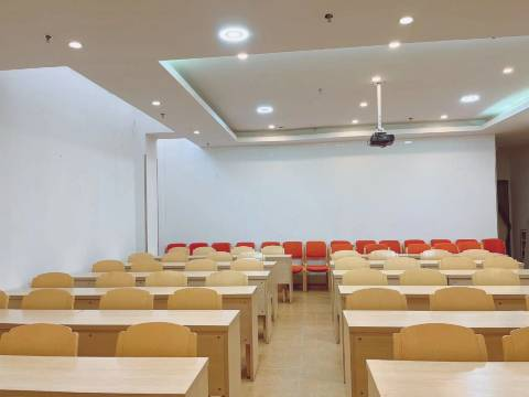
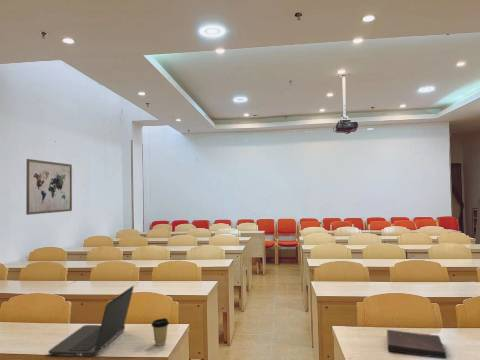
+ wall art (51, 187)
+ coffee cup (160, 331)
+ book (414, 343)
+ laptop computer (94, 325)
